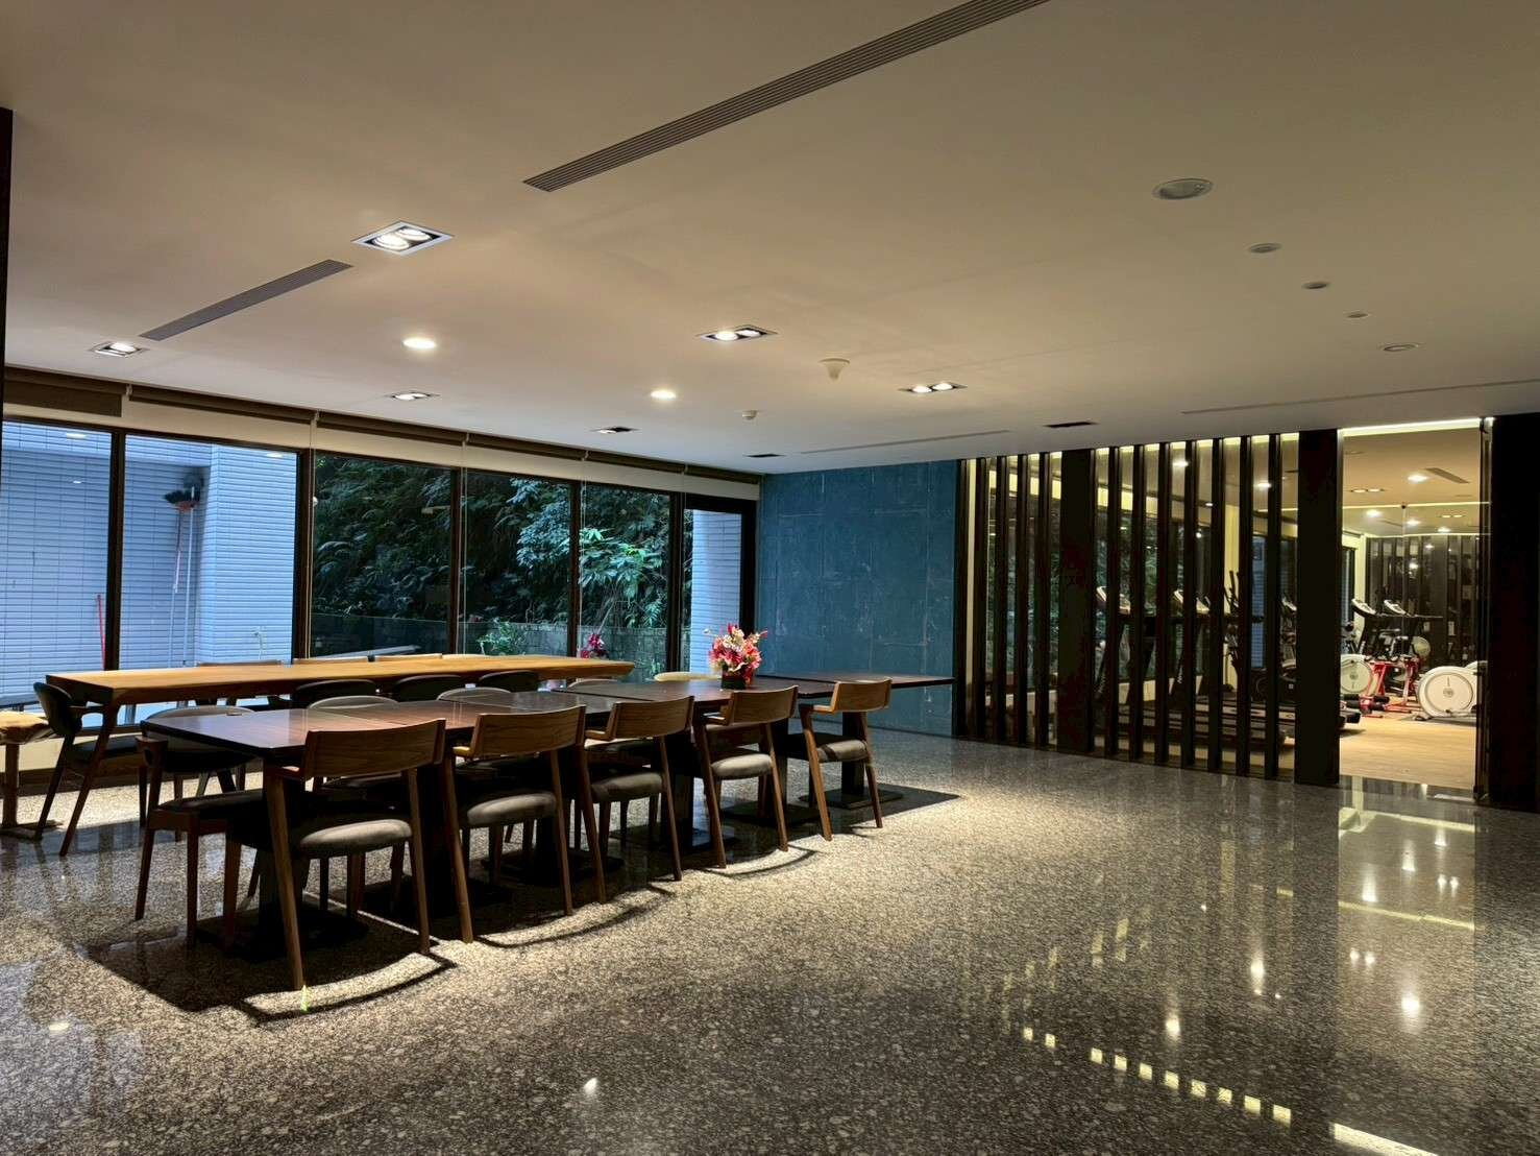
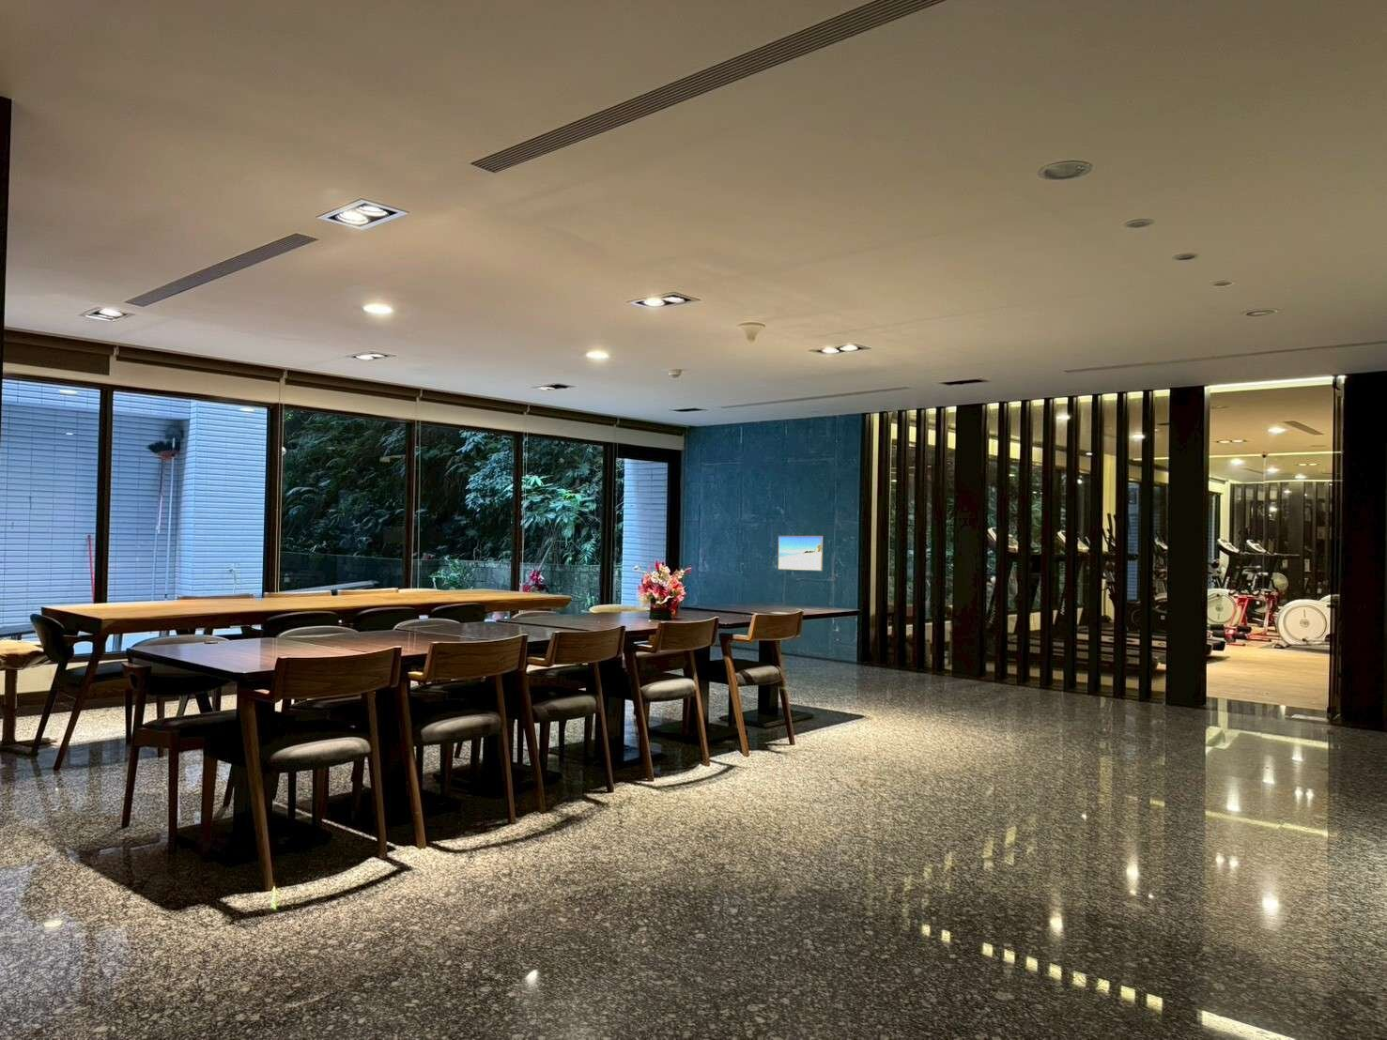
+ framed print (799, 553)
